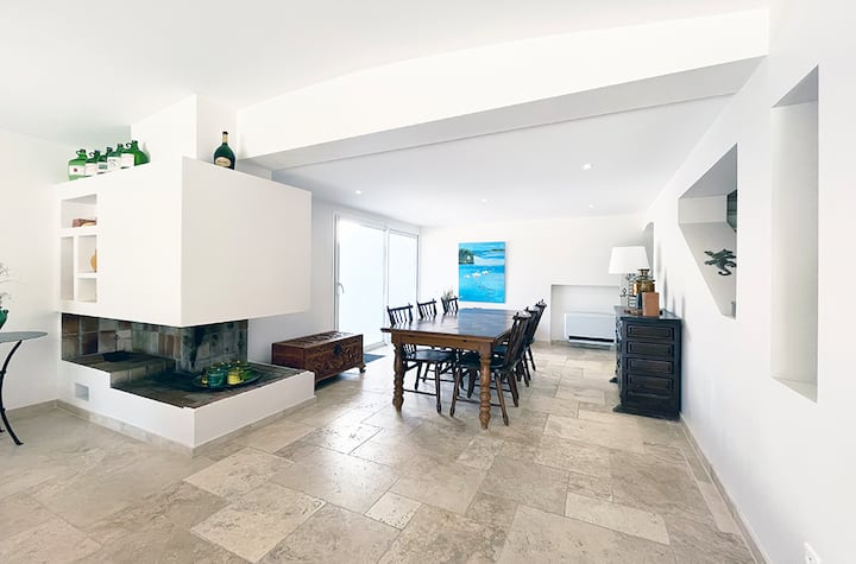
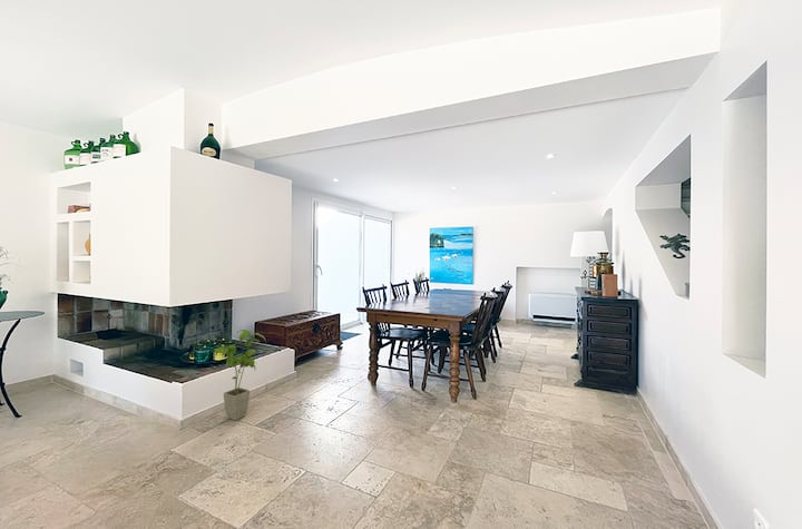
+ house plant (243, 370)
